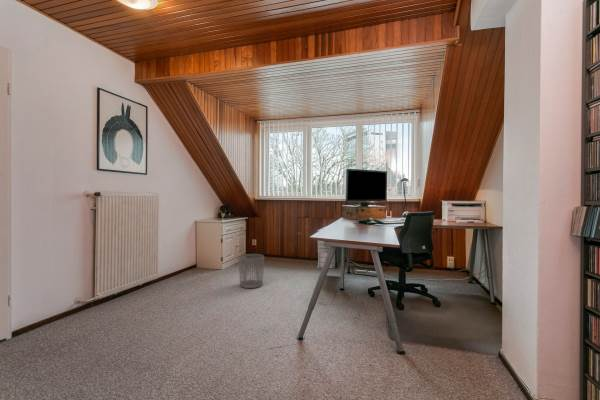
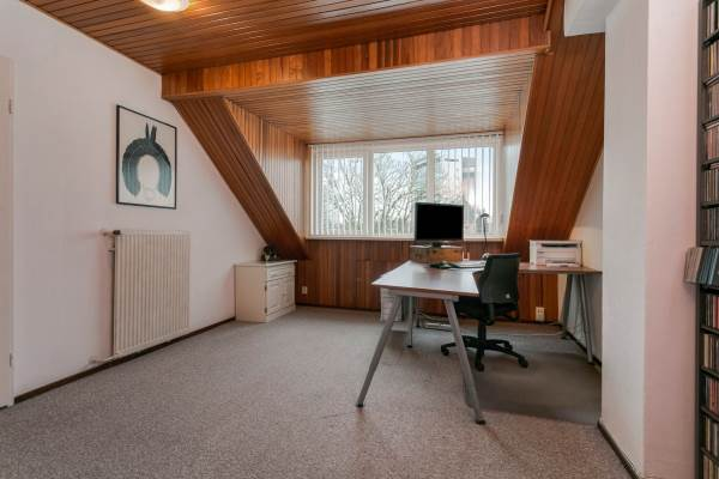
- waste bin (251, 270)
